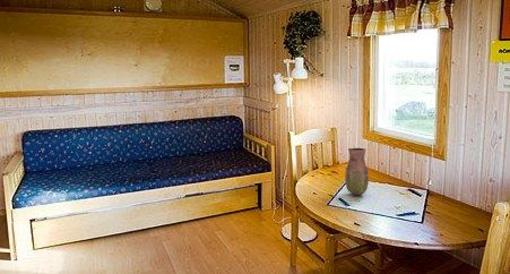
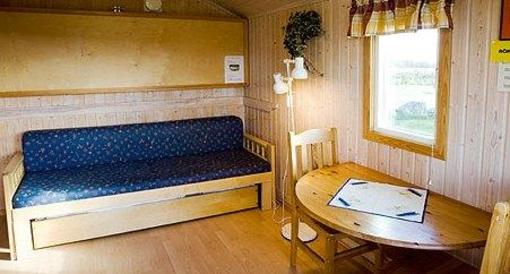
- vase (357, 172)
